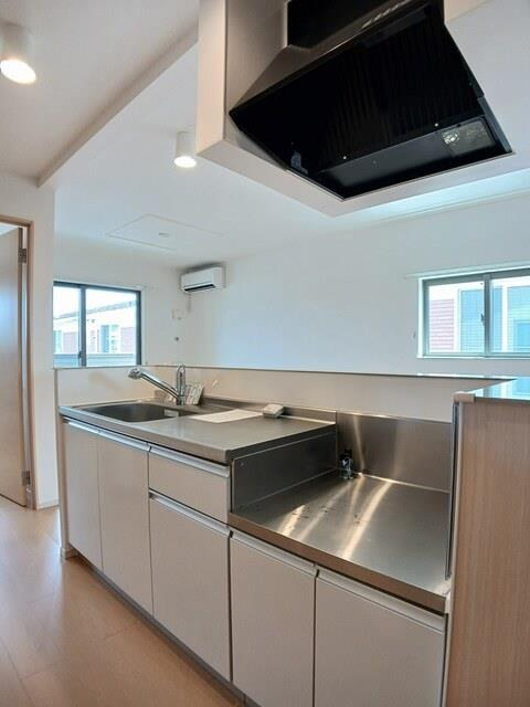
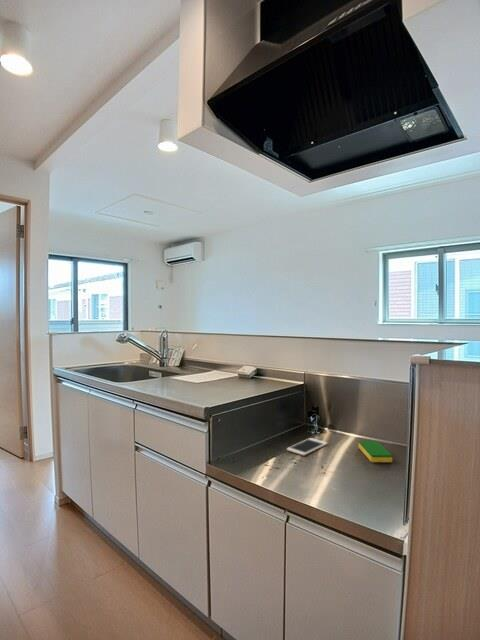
+ dish sponge (374, 451)
+ cell phone (307, 446)
